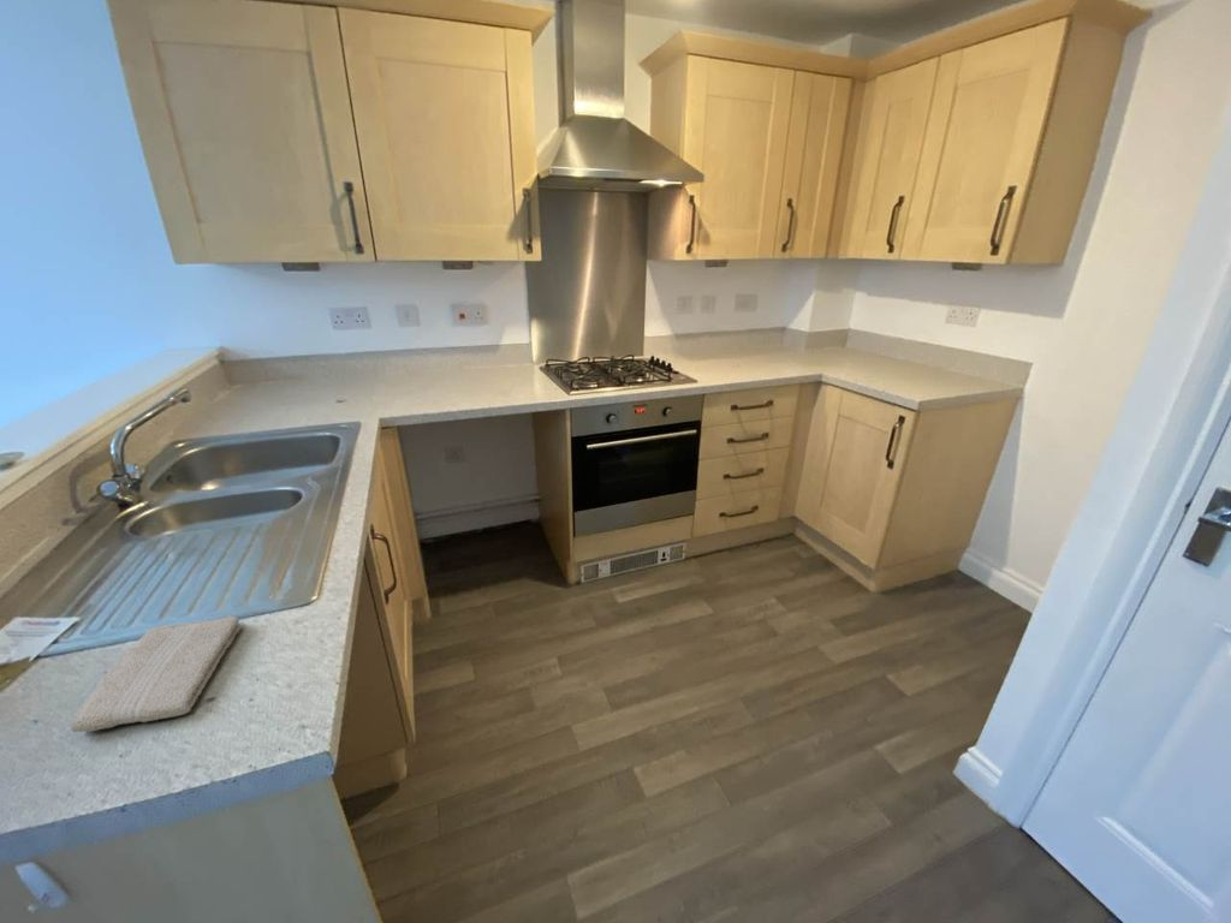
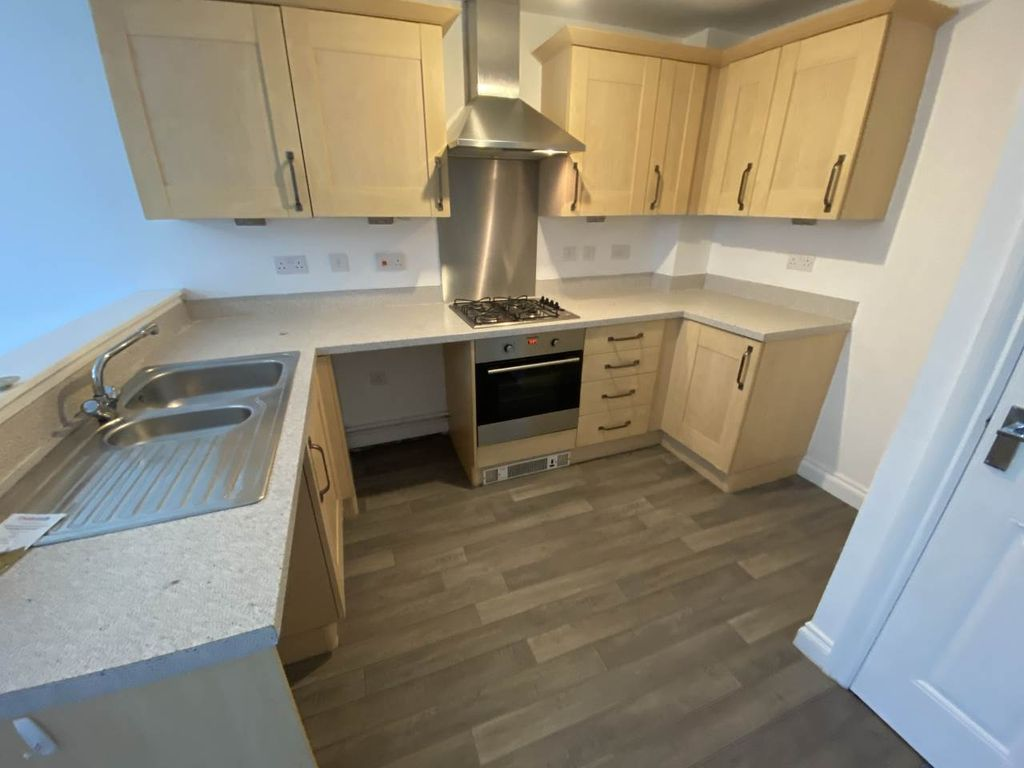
- washcloth (167, 666)
